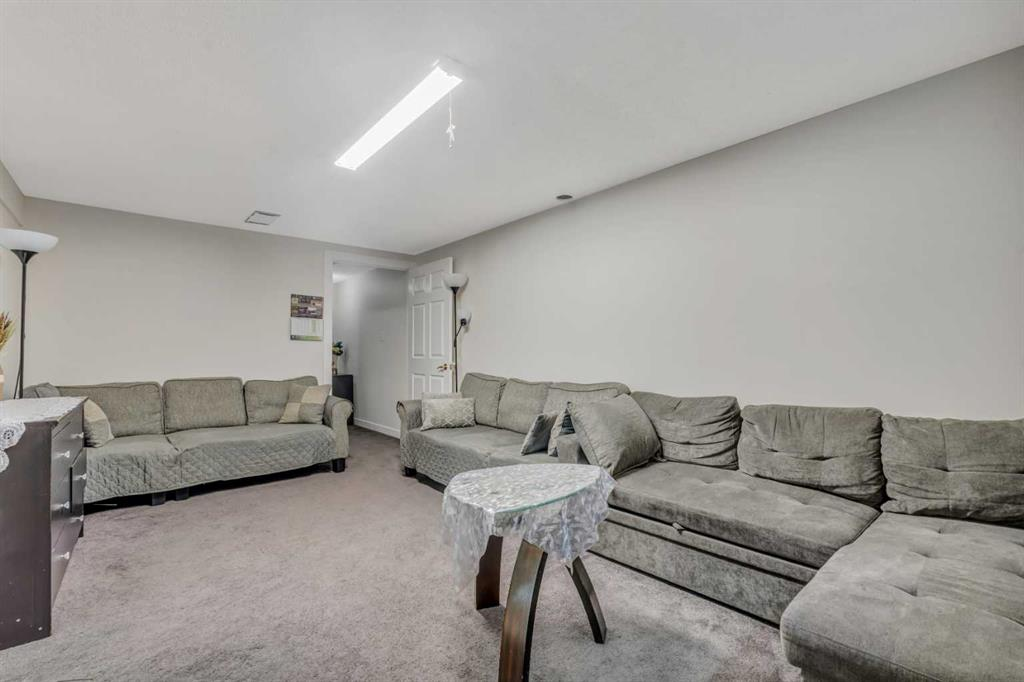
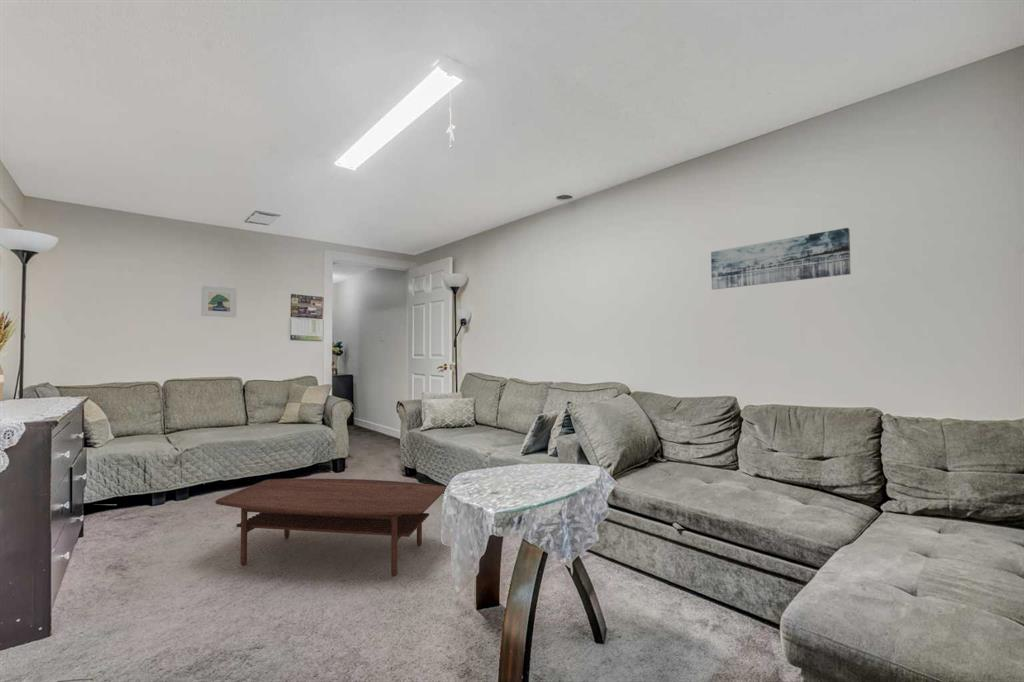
+ wall art (773, 261)
+ coffee table (335, 523)
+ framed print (219, 301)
